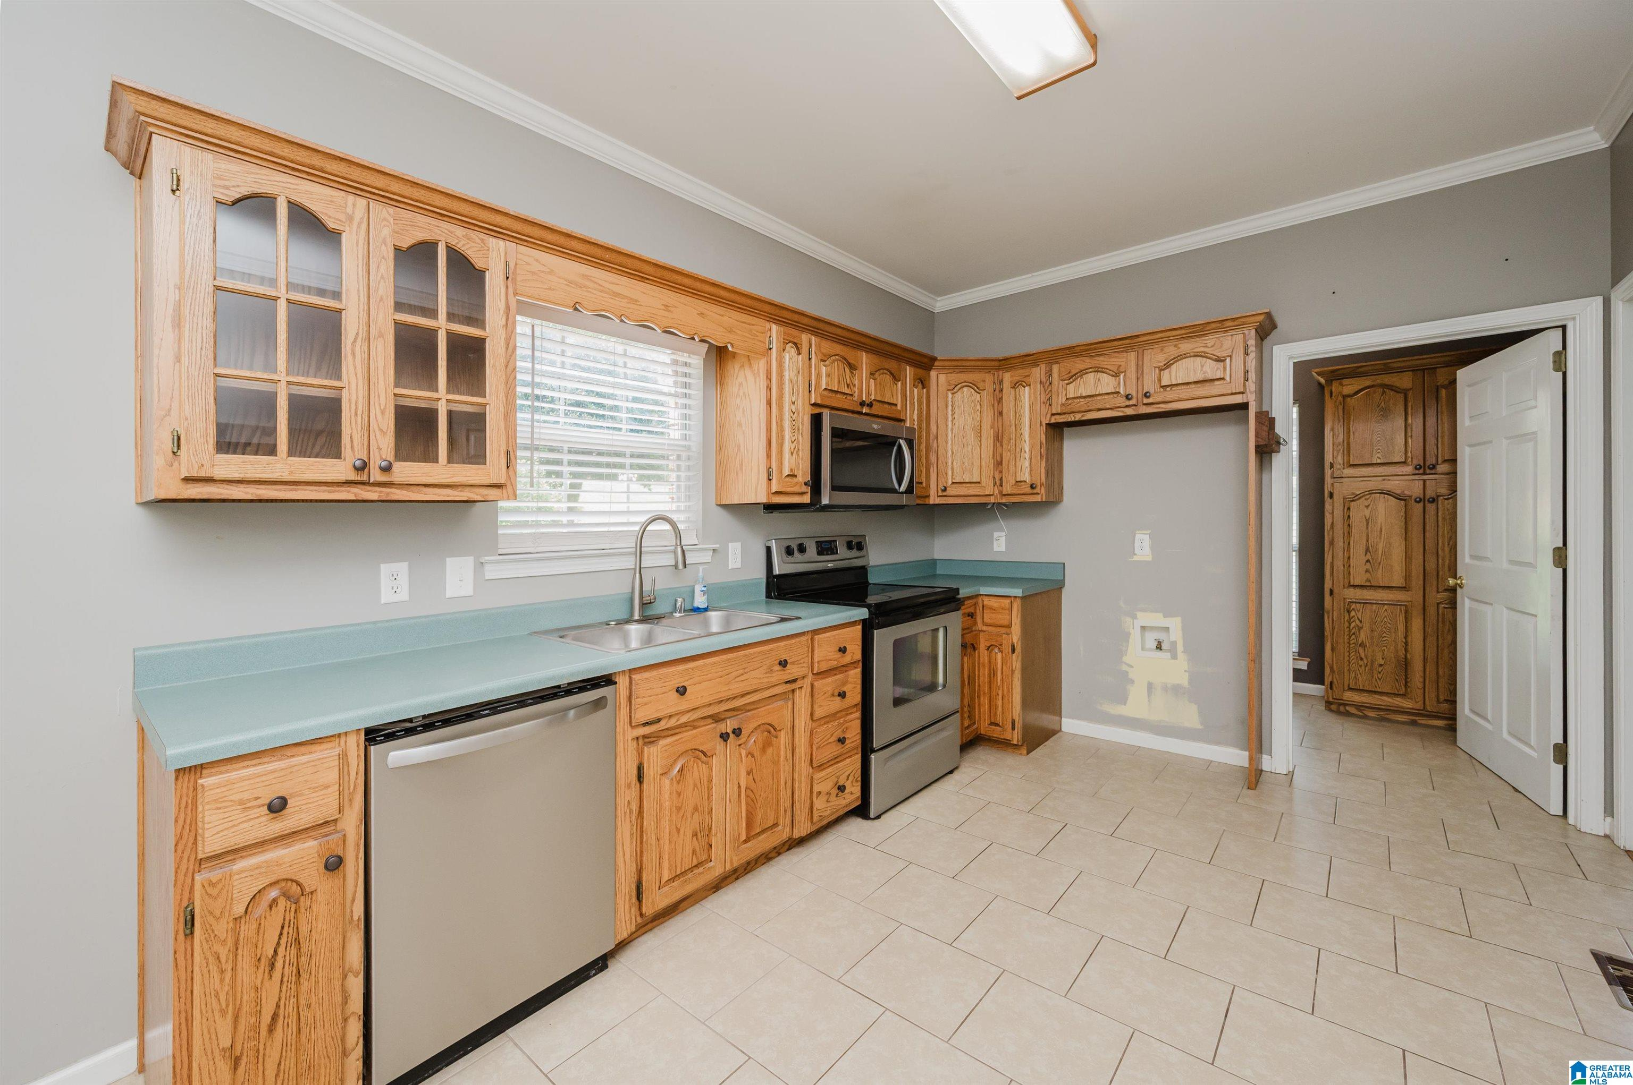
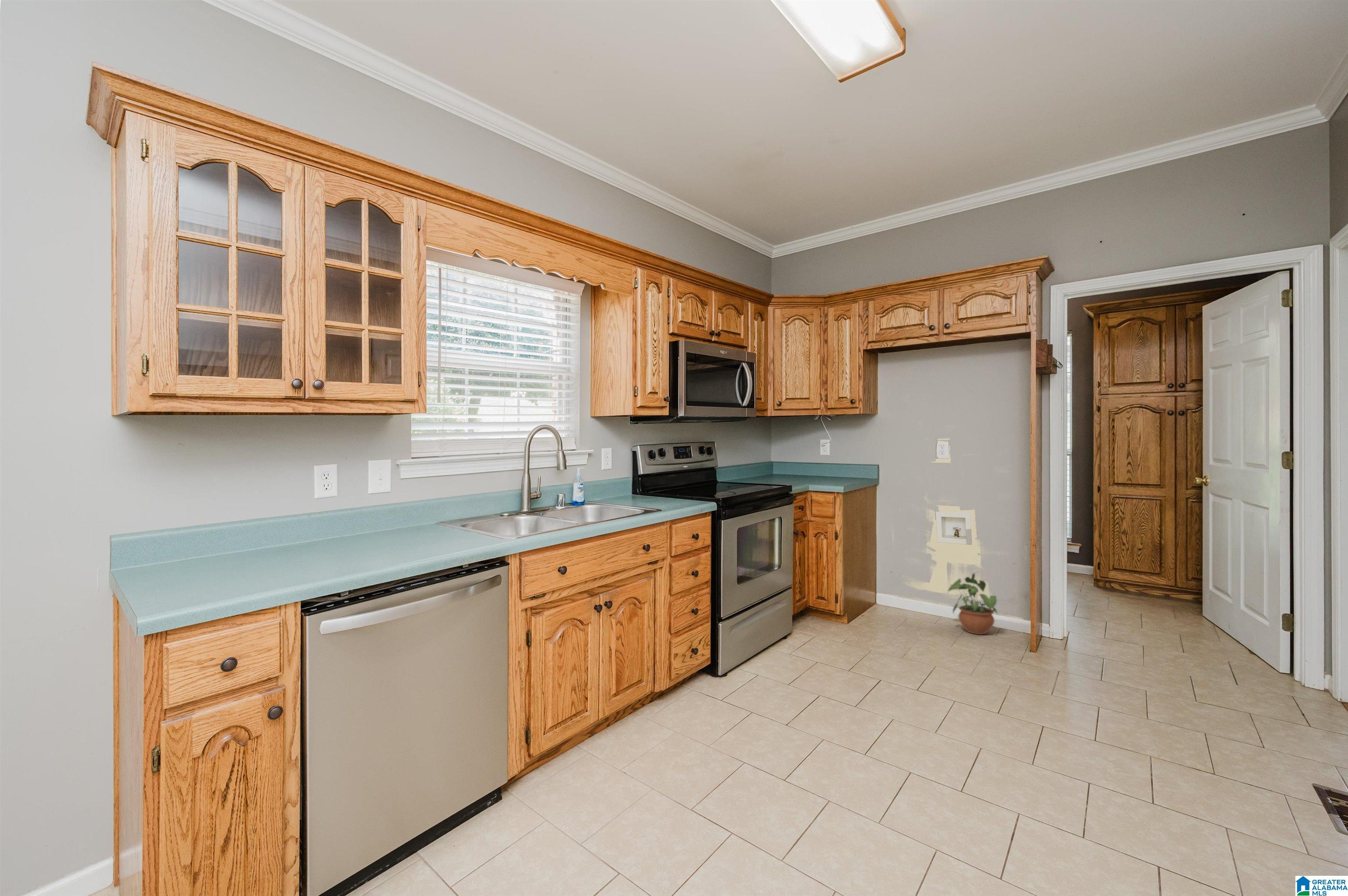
+ potted plant (974, 602)
